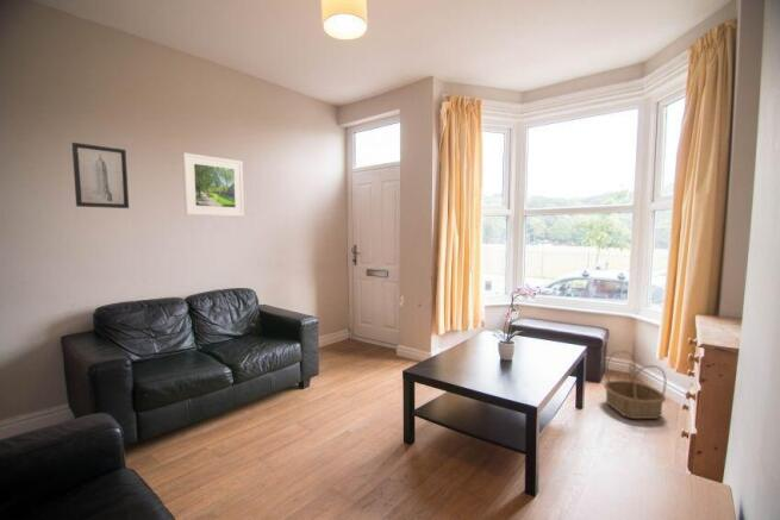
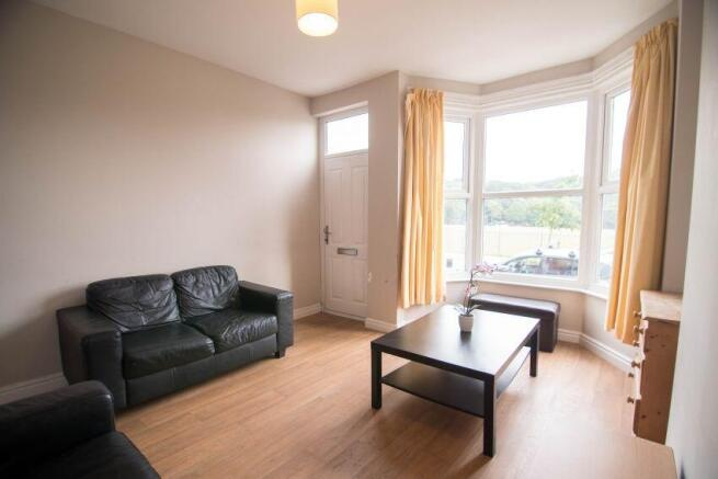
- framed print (214, 186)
- basket (634, 384)
- wall art (101, 176)
